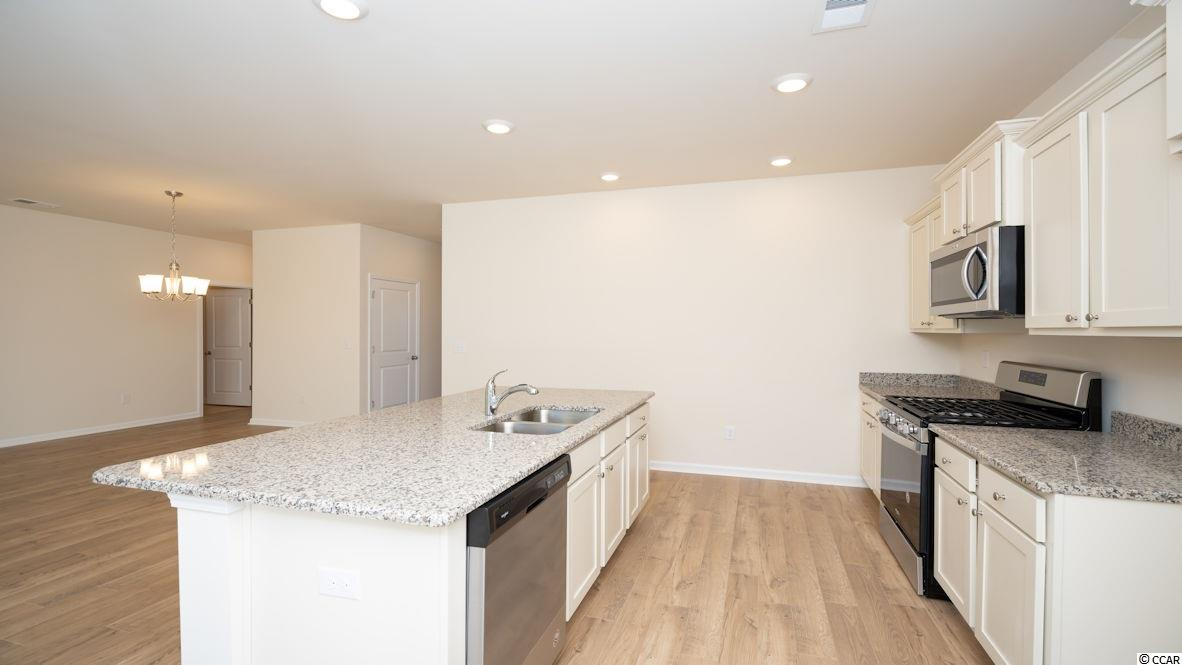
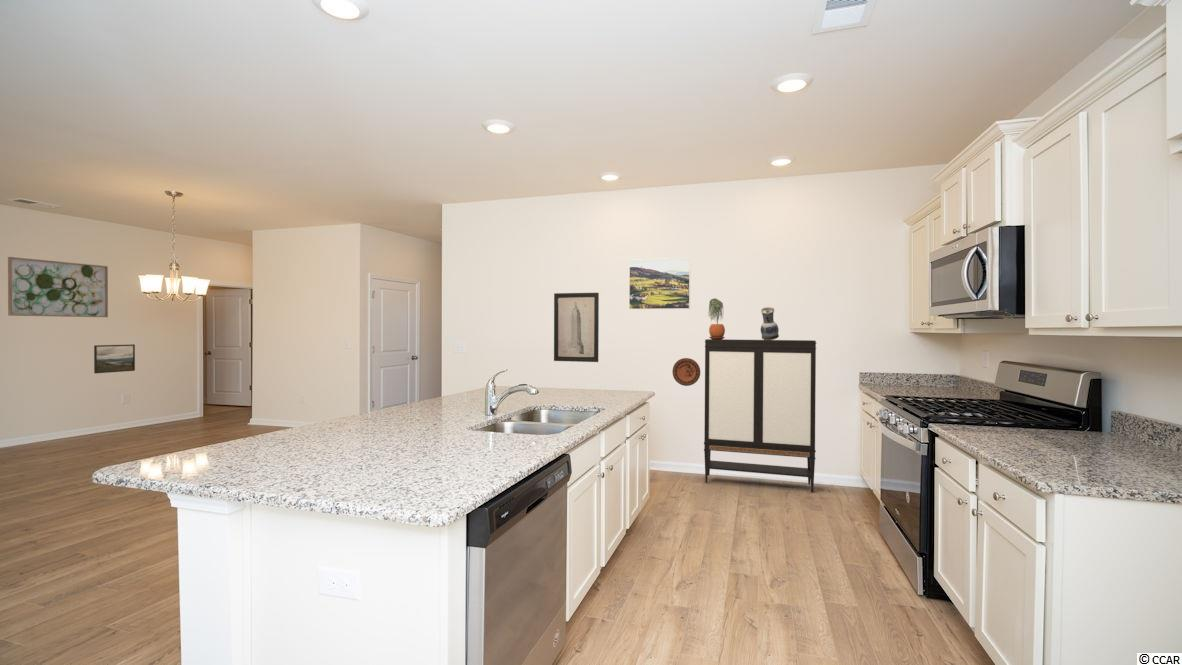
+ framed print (115, 358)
+ potted plant (715, 319)
+ wall art (576, 327)
+ storage cabinet (758, 411)
+ wall art (62, 289)
+ decorative plate (686, 371)
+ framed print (659, 284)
+ ceramic jug (770, 324)
